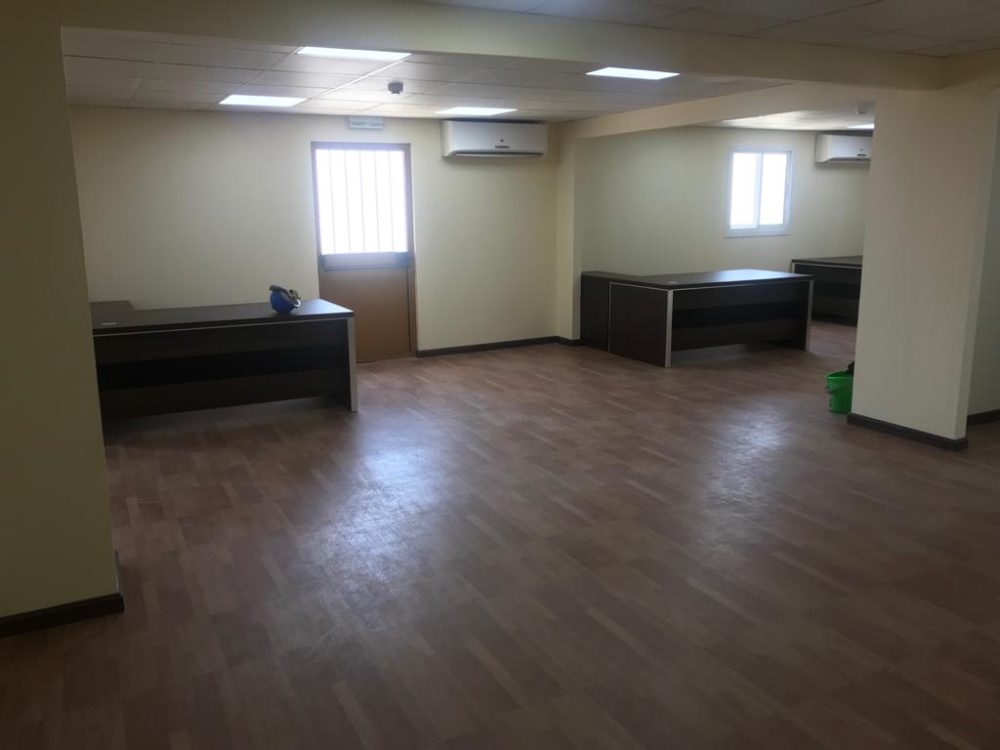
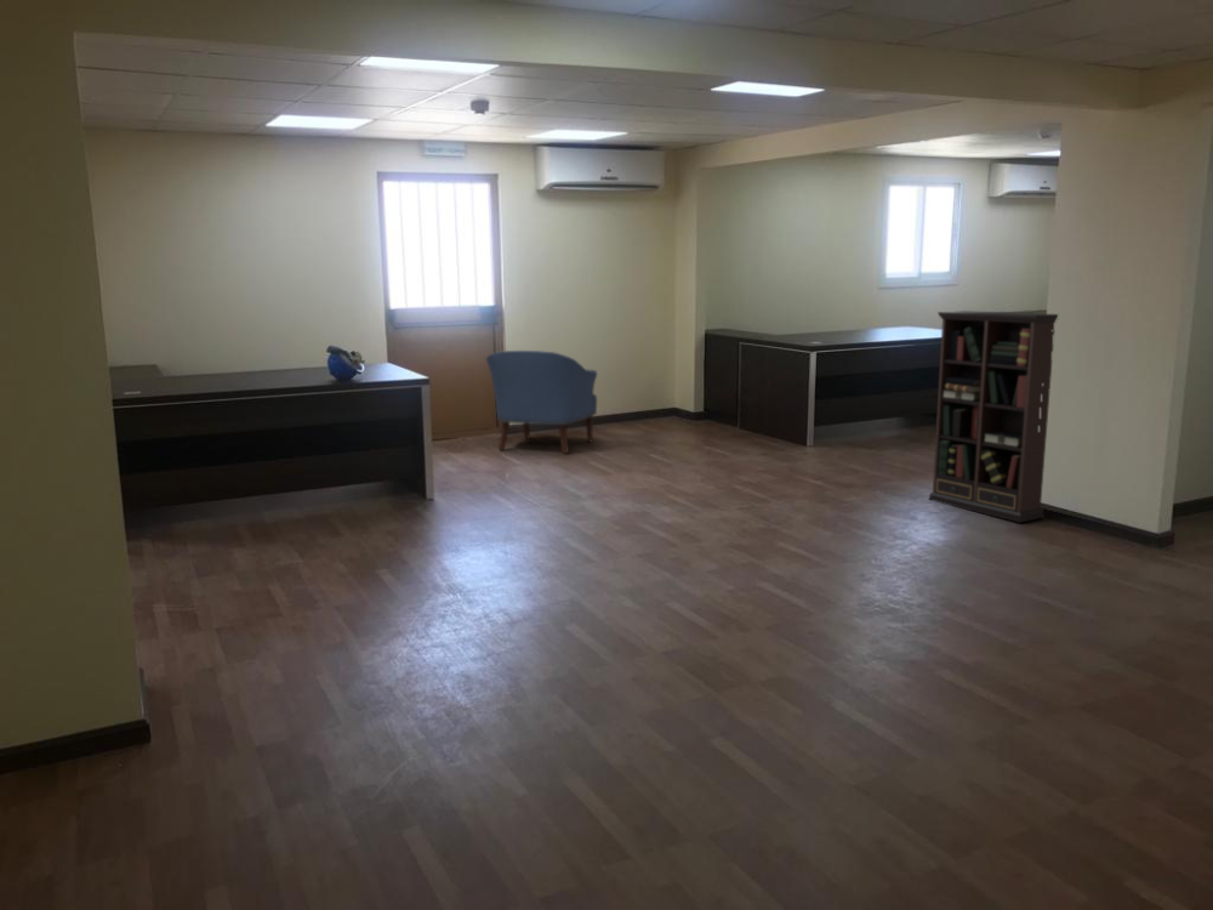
+ bookcase (990, 413)
+ chair (541, 397)
